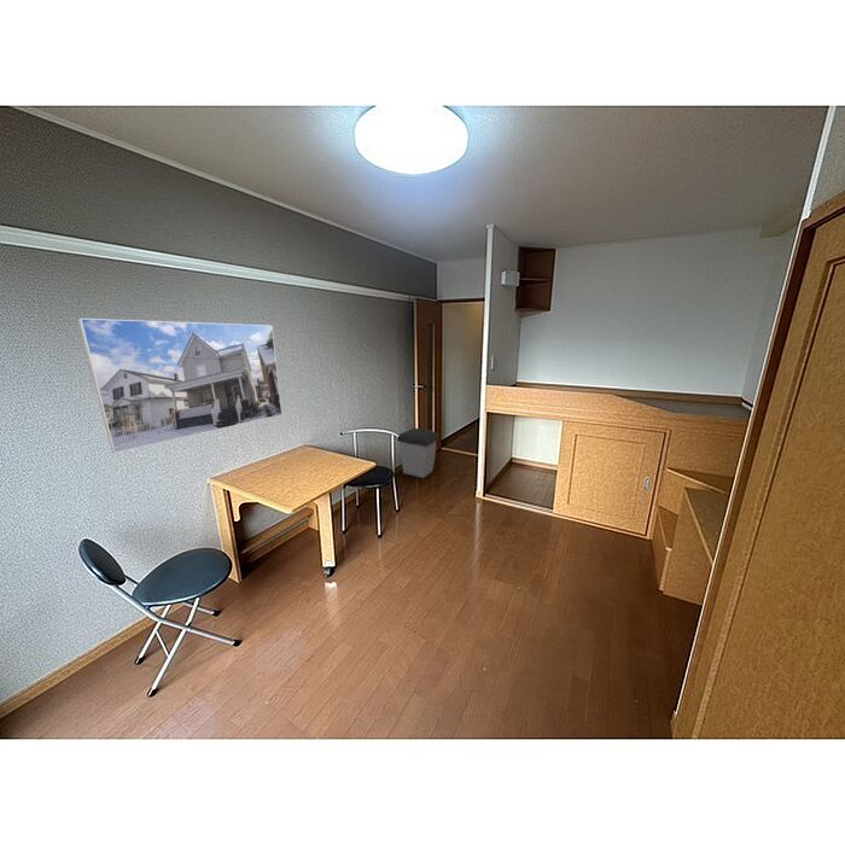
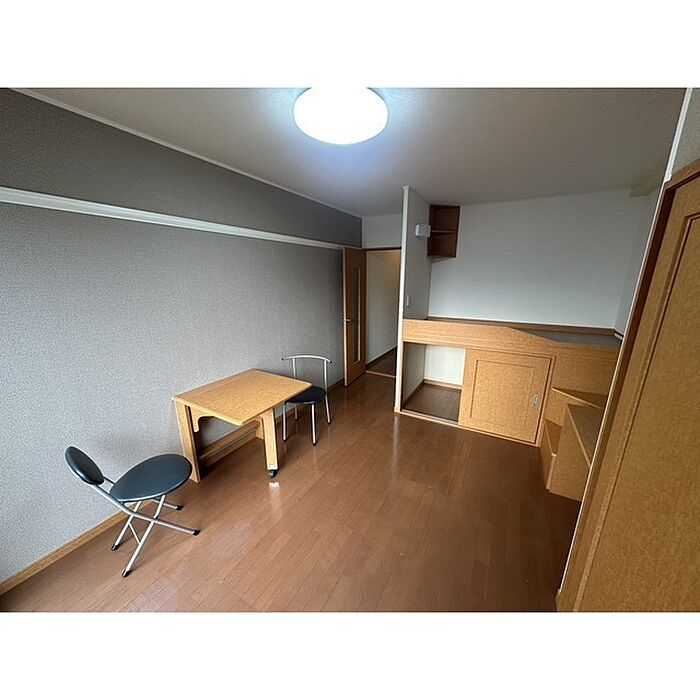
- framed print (204, 378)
- trash can (418, 453)
